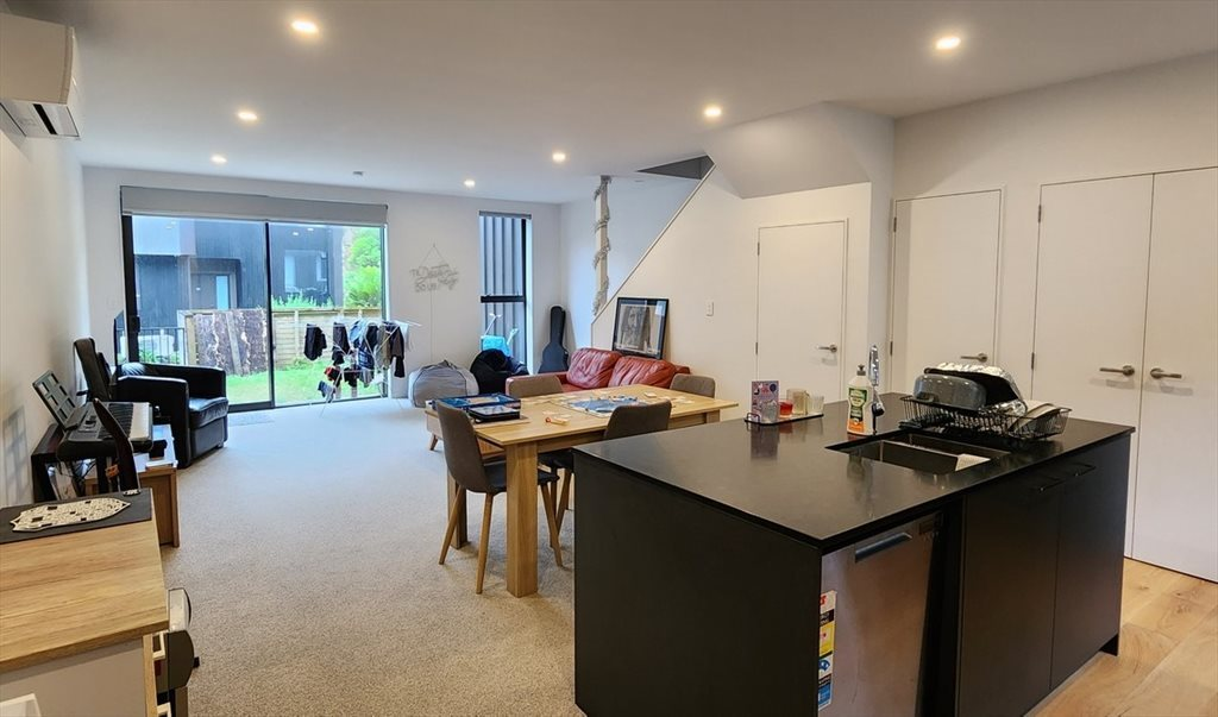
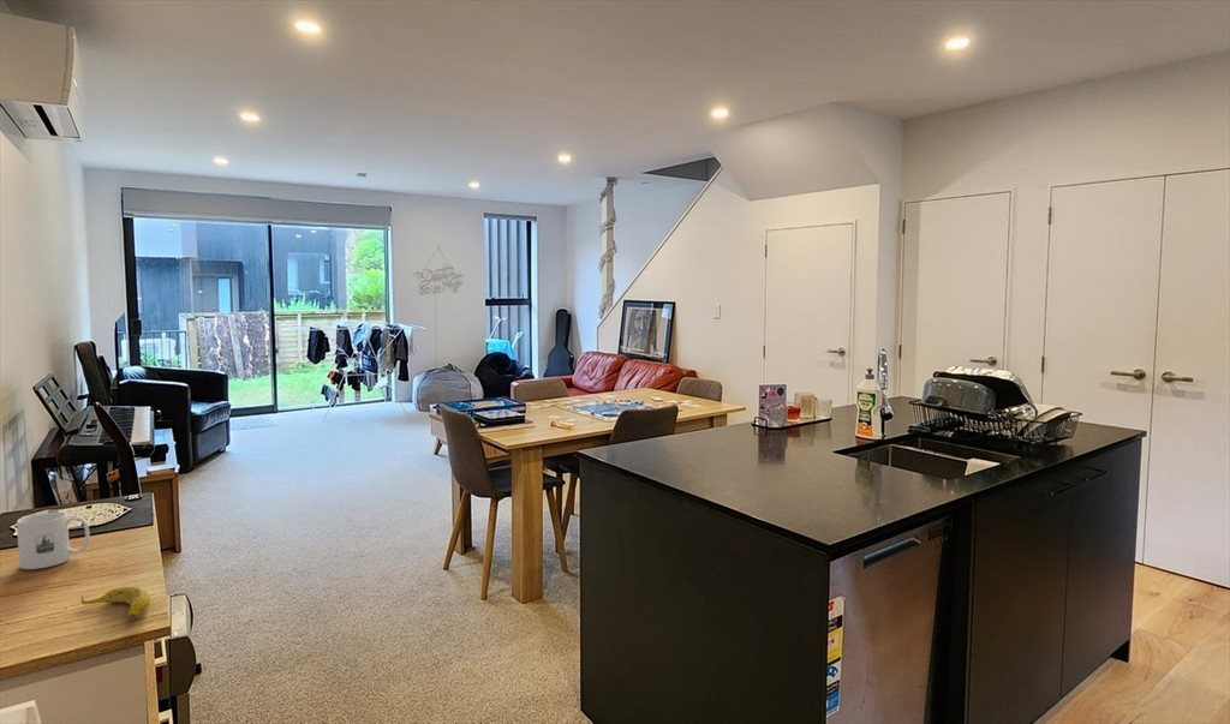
+ banana (118, 602)
+ mug (54, 538)
